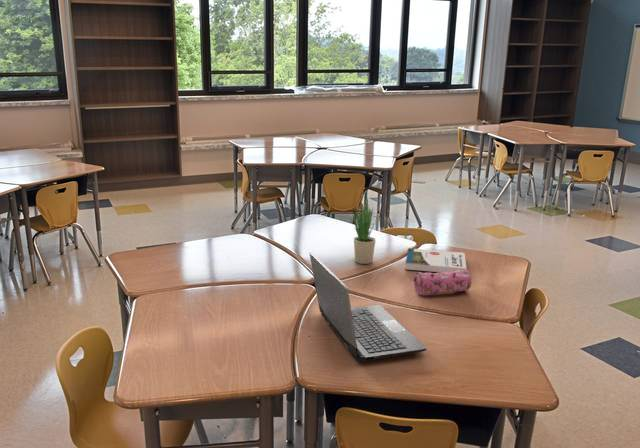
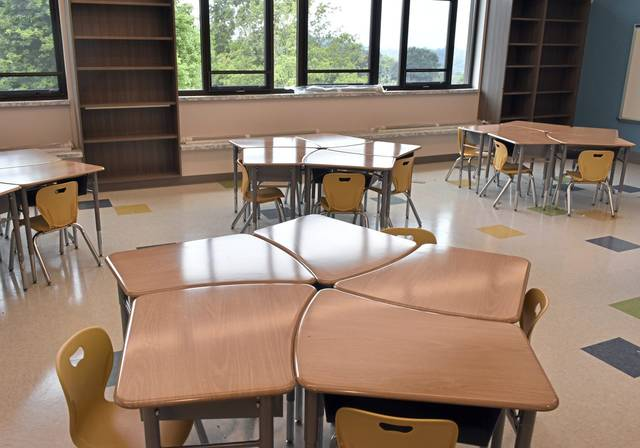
- potted plant (362, 230)
- pencil case (442, 281)
- laptop computer (365, 306)
- book (435, 260)
